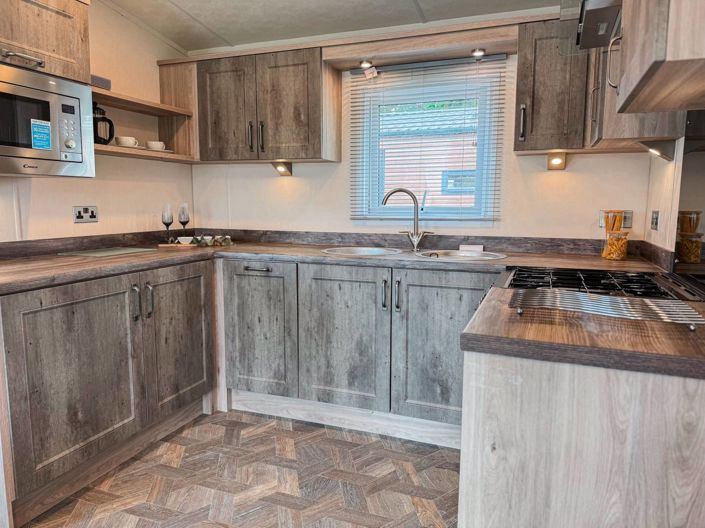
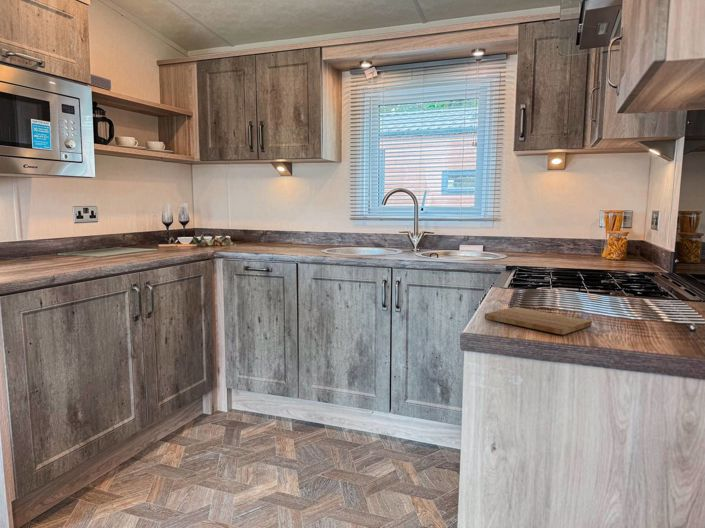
+ cutting board (536, 319)
